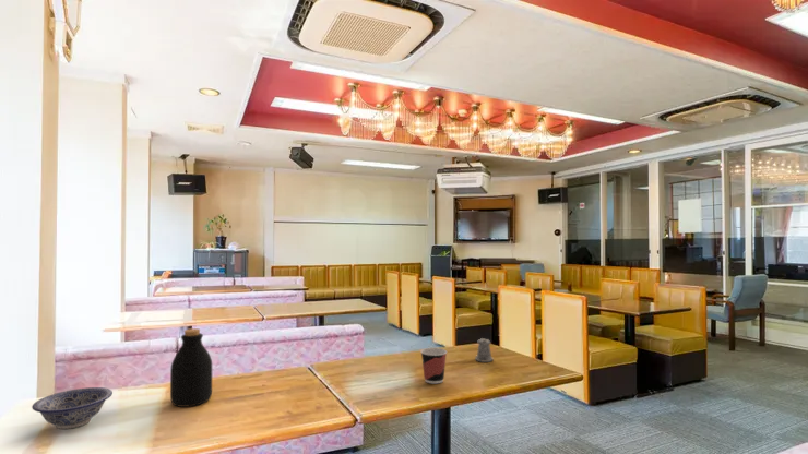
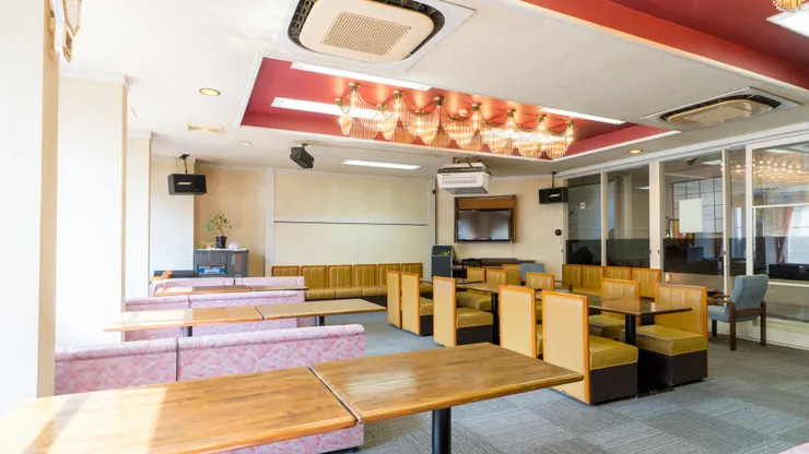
- pepper shaker (484, 348)
- bottle (191, 365)
- bowl (73, 410)
- cup (433, 366)
